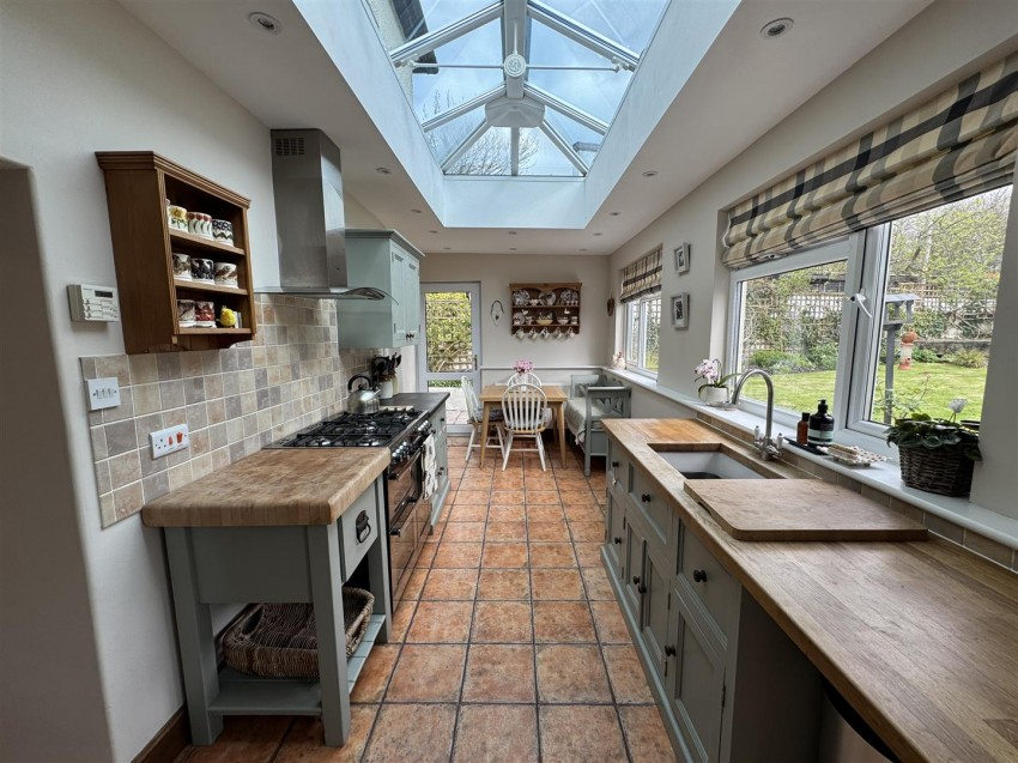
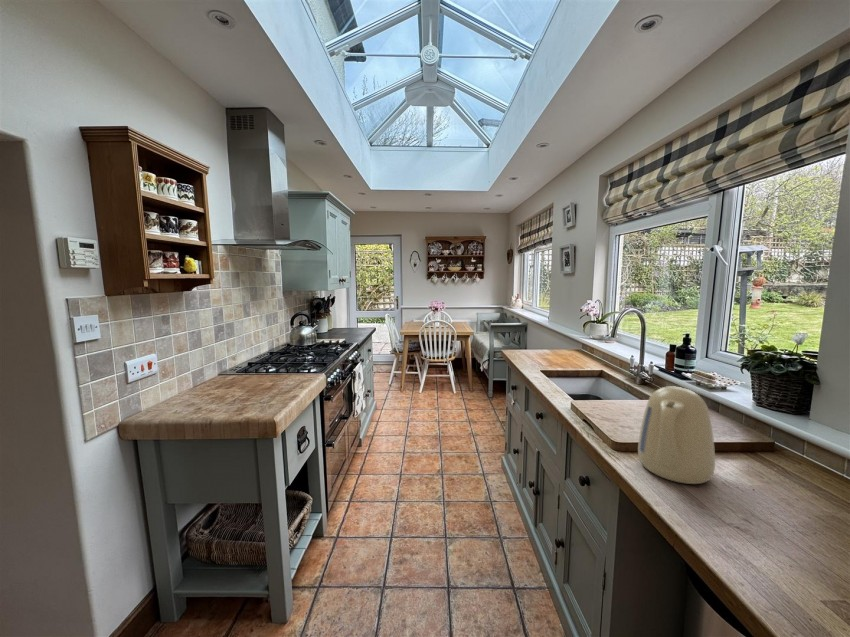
+ kettle (675, 430)
